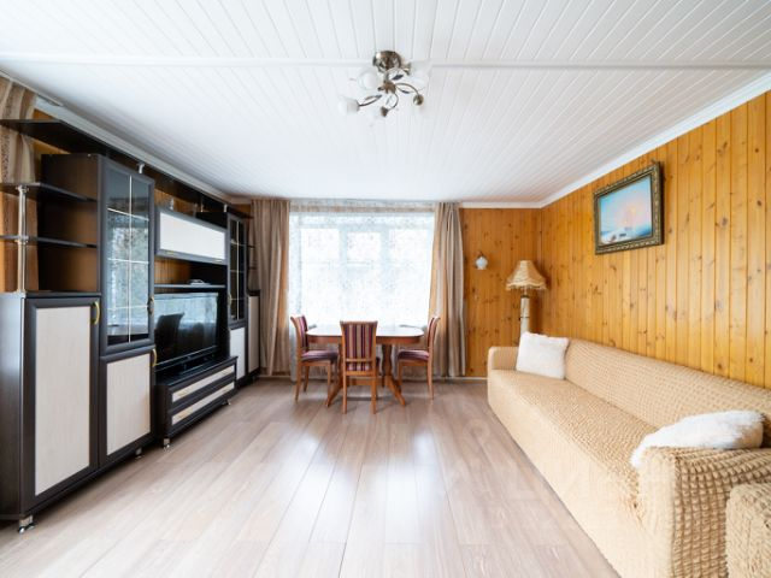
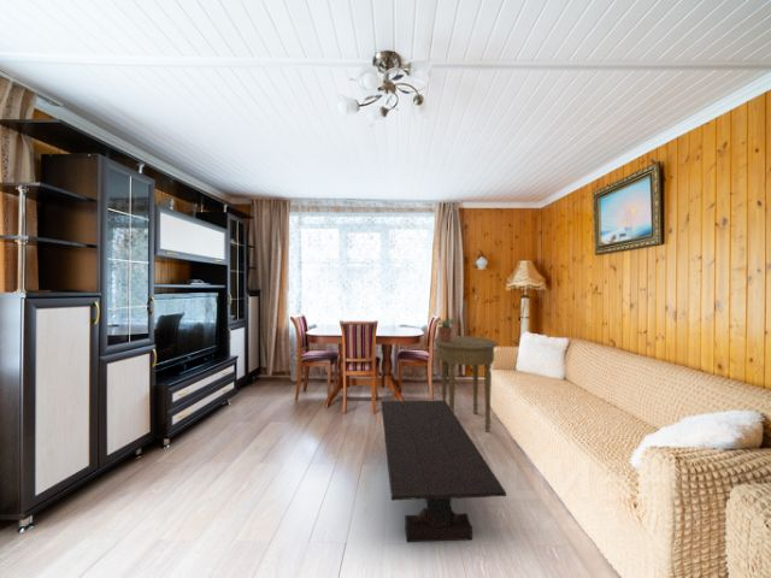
+ coffee table (425, 462)
+ potted plant (443, 330)
+ side table (473, 381)
